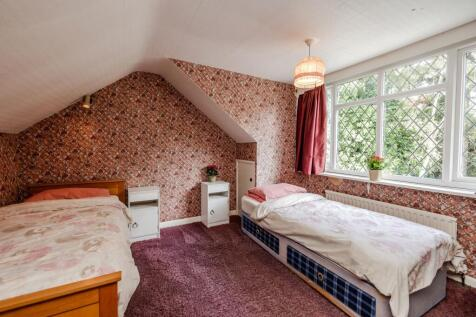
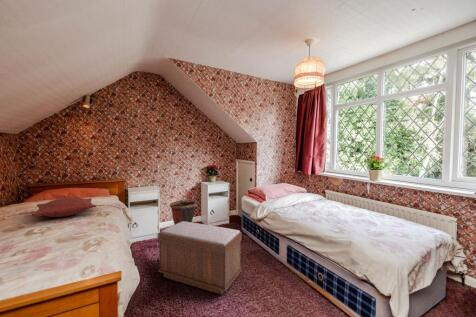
+ waste bin (183, 215)
+ pillow (66, 206)
+ bench (200, 252)
